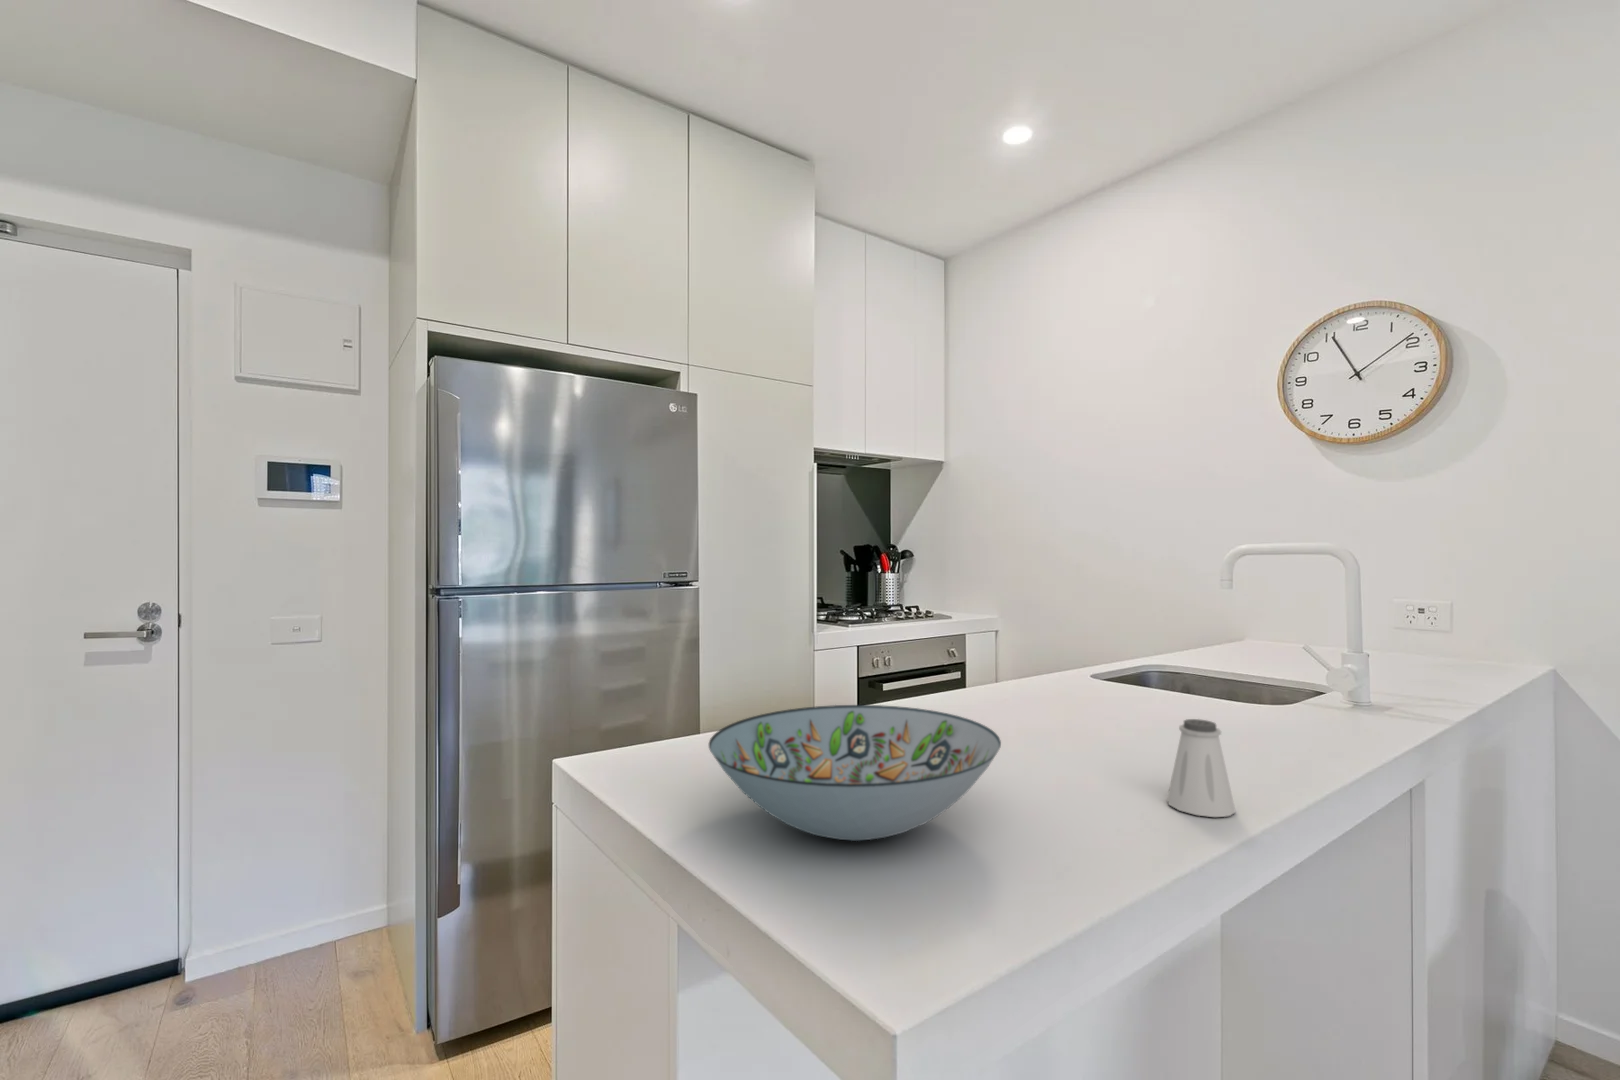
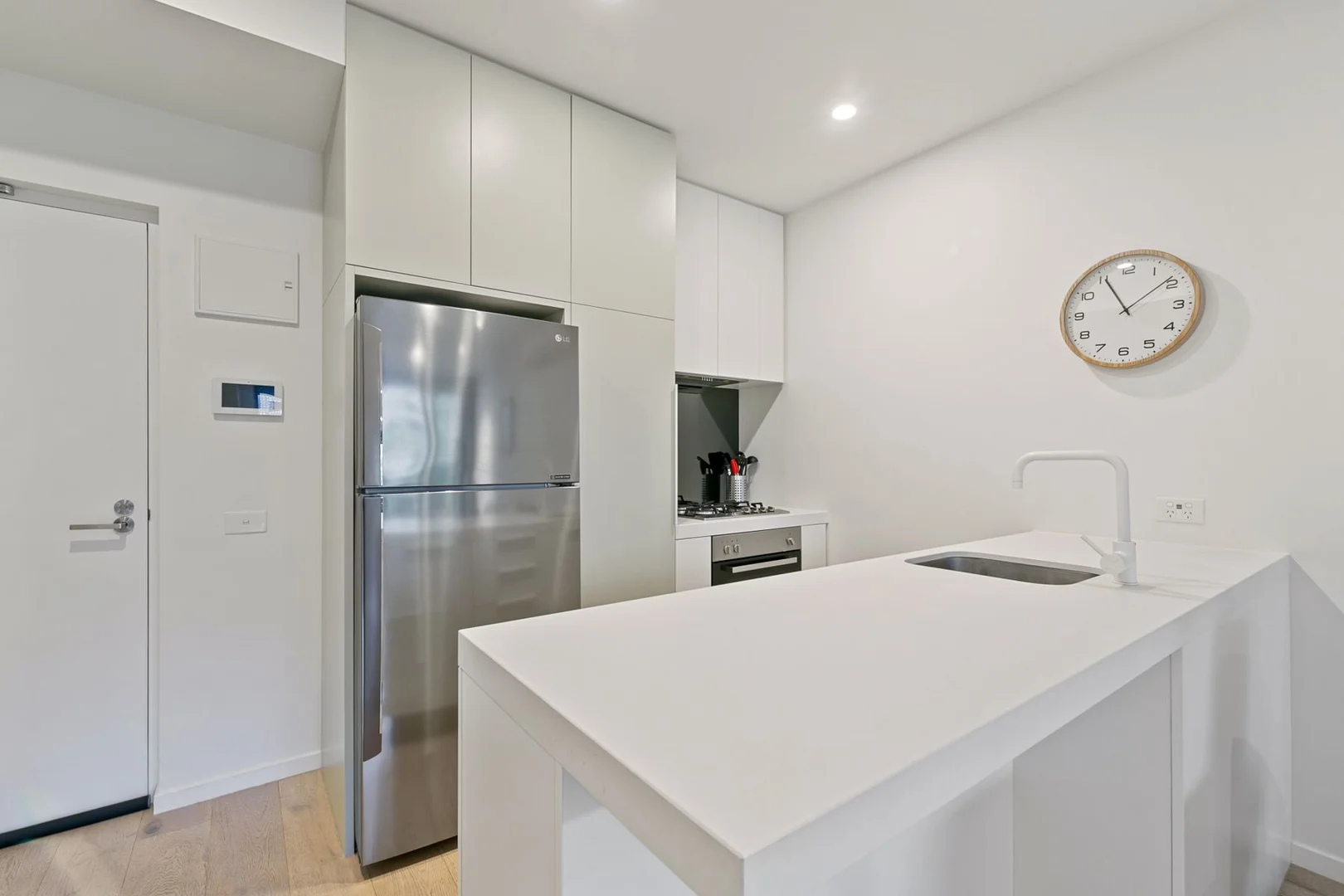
- saltshaker (1201, 764)
- decorative bowl (853, 779)
